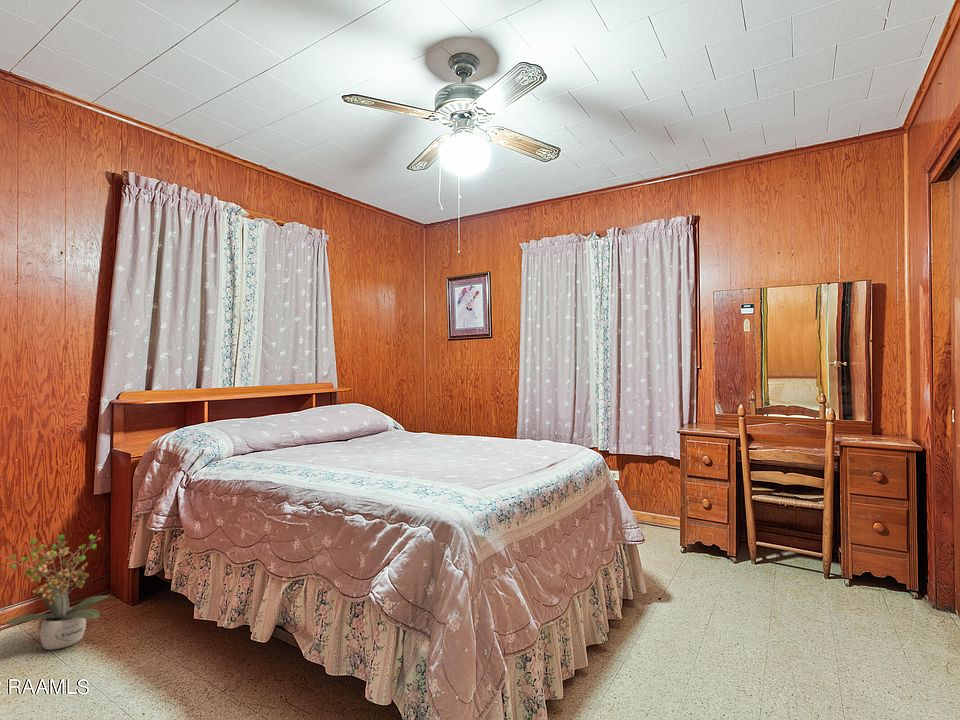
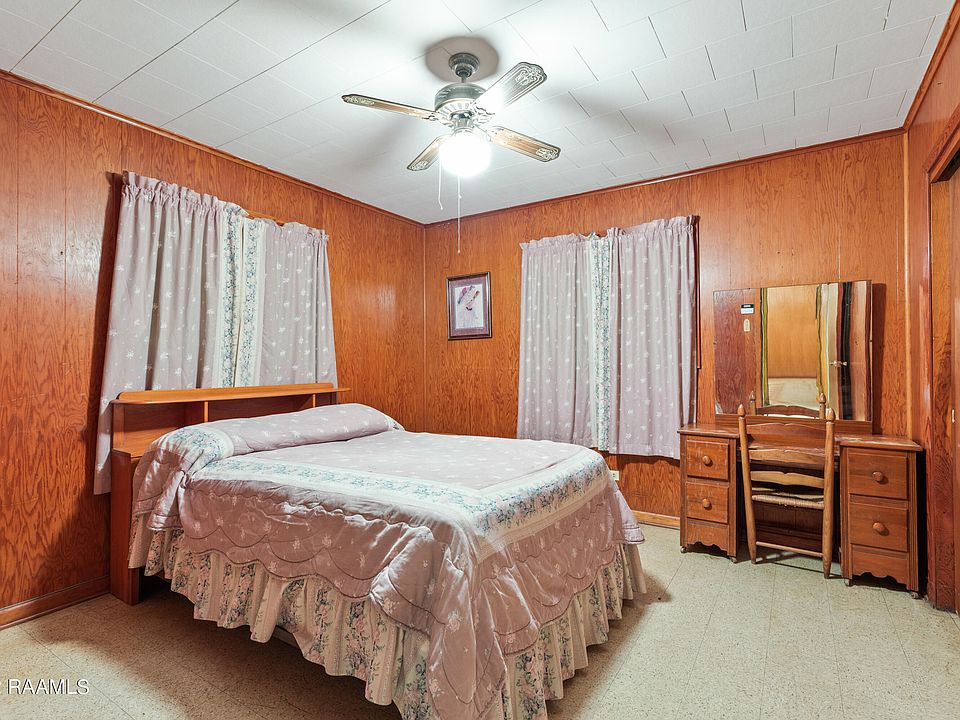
- potted plant (56, 590)
